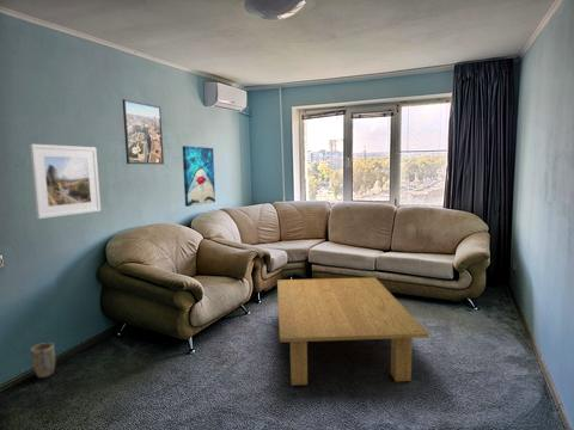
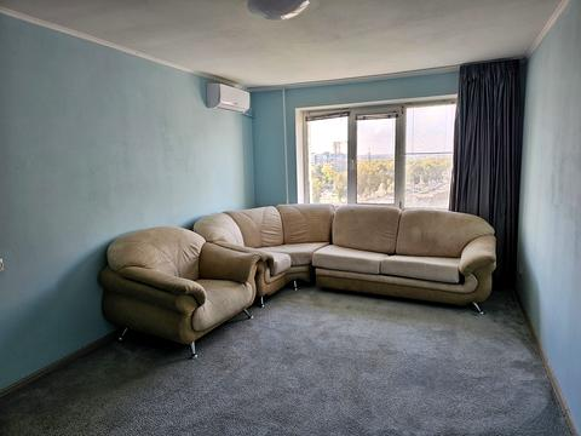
- wall art (200, 176)
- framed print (68, 180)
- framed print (144, 134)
- plant pot (43, 360)
- coffee table (337, 322)
